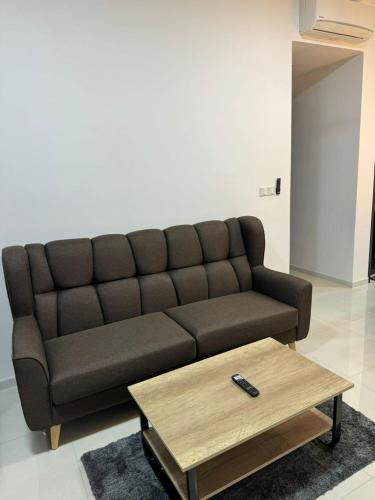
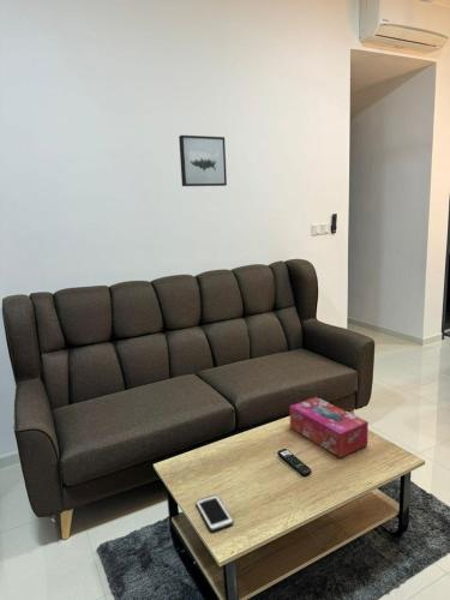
+ tissue box (326, 424)
+ cell phone (214, 511)
+ wall art (203, 161)
